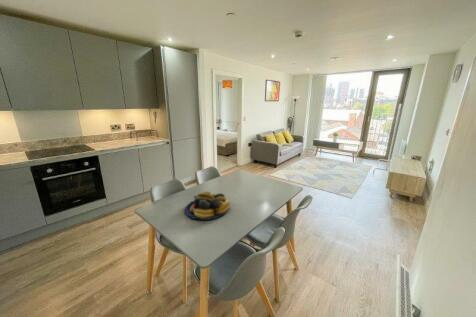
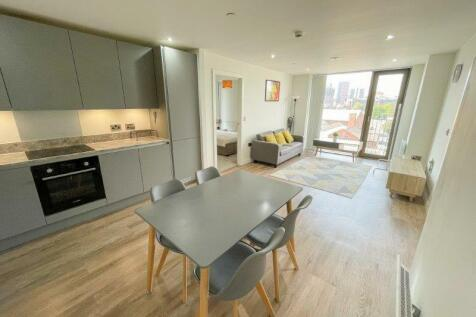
- fruit bowl (207, 200)
